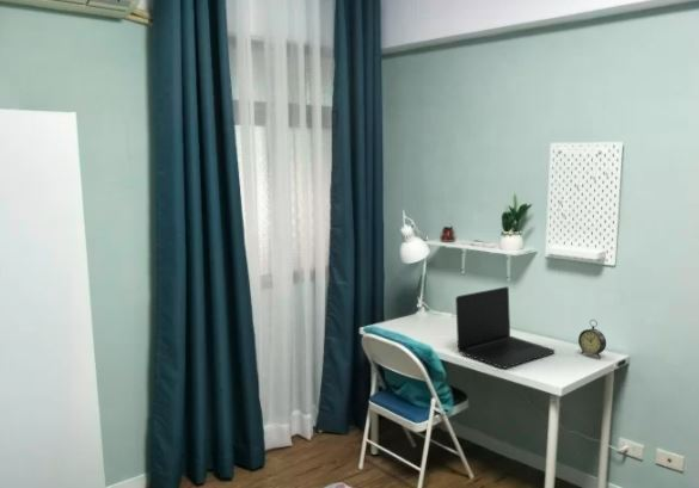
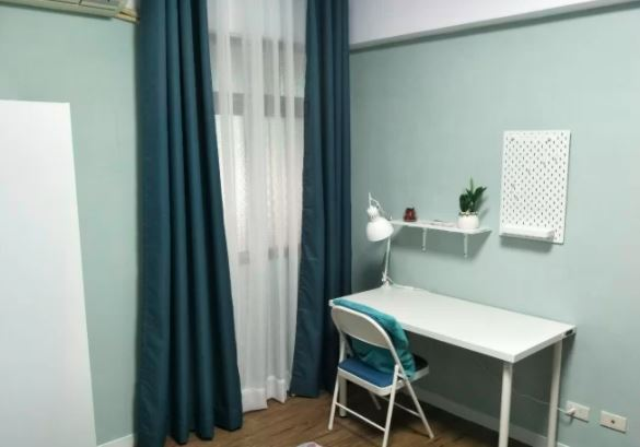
- alarm clock (593, 338)
- laptop (505, 325)
